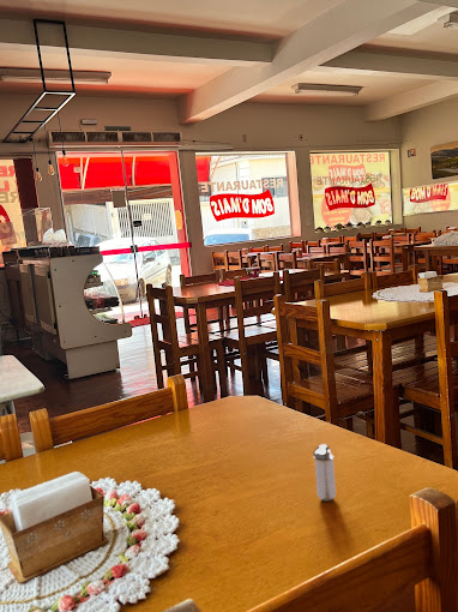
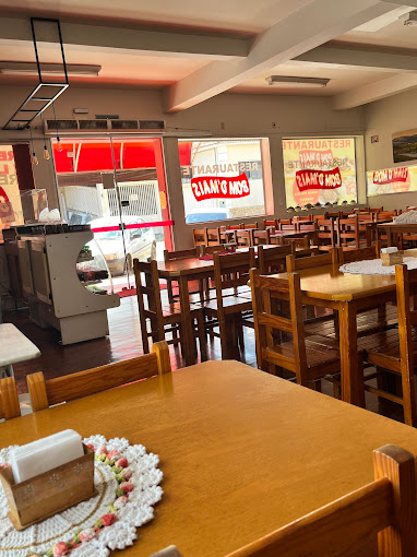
- shaker (324, 472)
